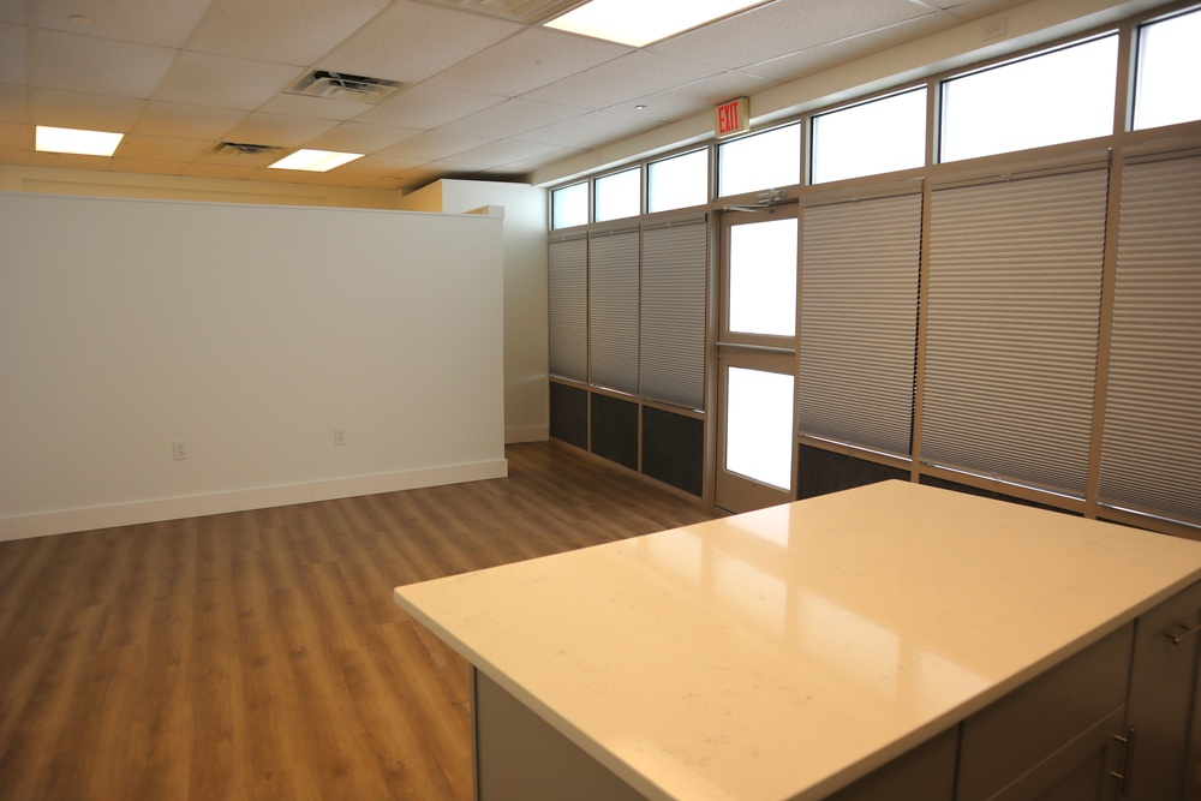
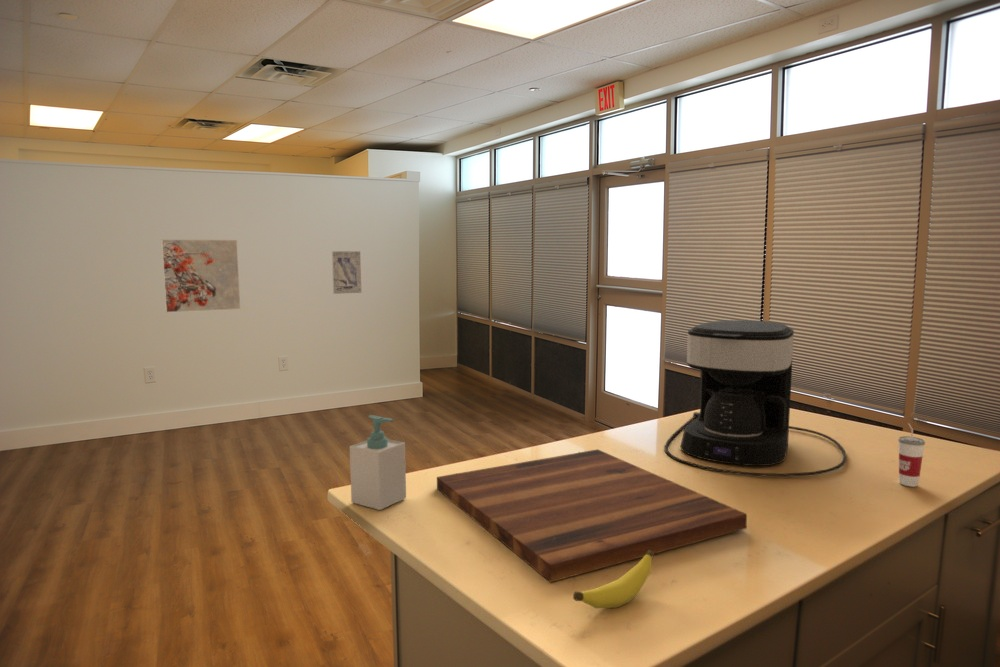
+ wall art (346, 272)
+ cutting board (579, 500)
+ coffee maker (754, 386)
+ cup (910, 453)
+ soap bottle (378, 458)
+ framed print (202, 275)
+ banana (621, 585)
